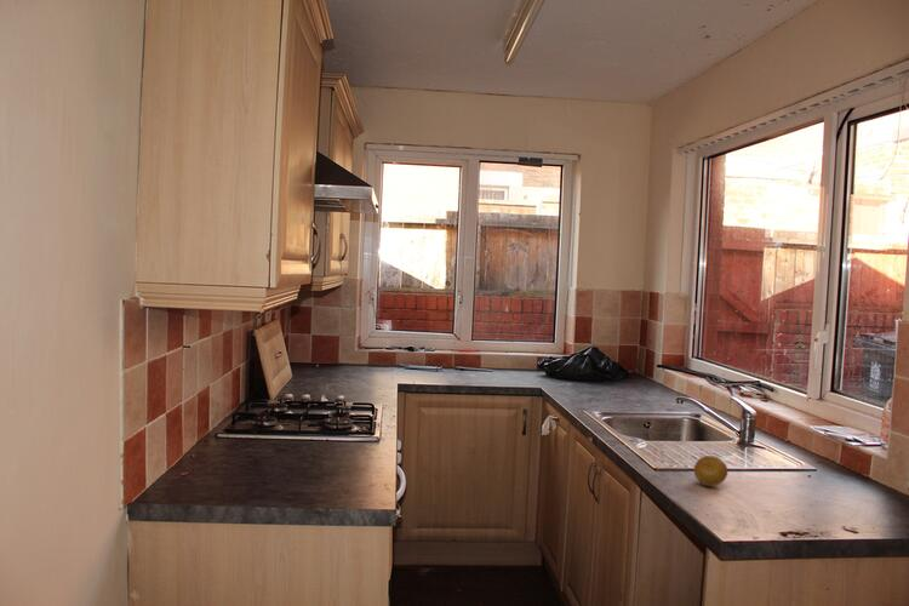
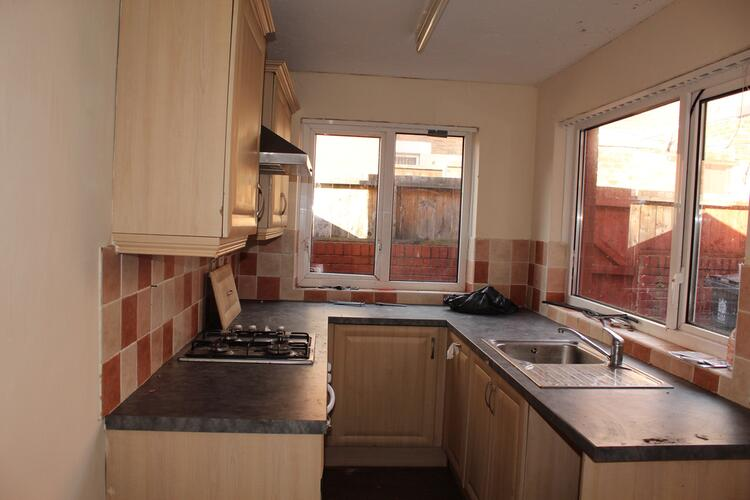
- fruit (710, 470)
